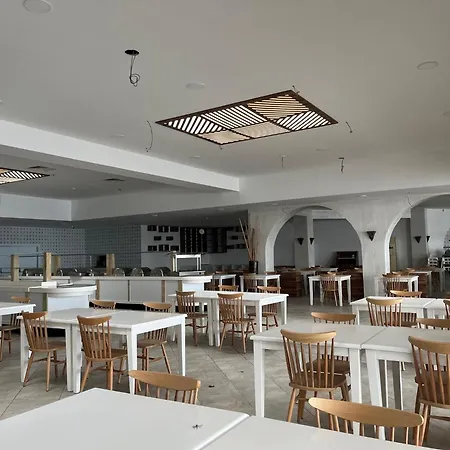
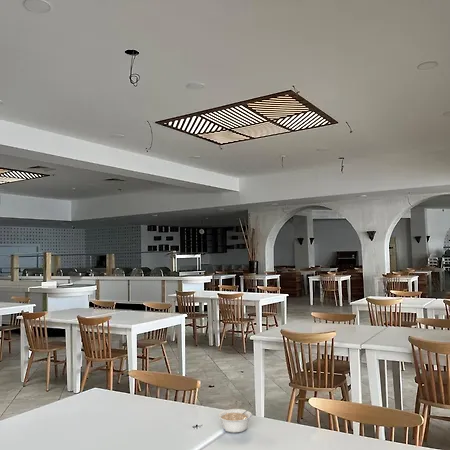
+ legume (235, 419)
